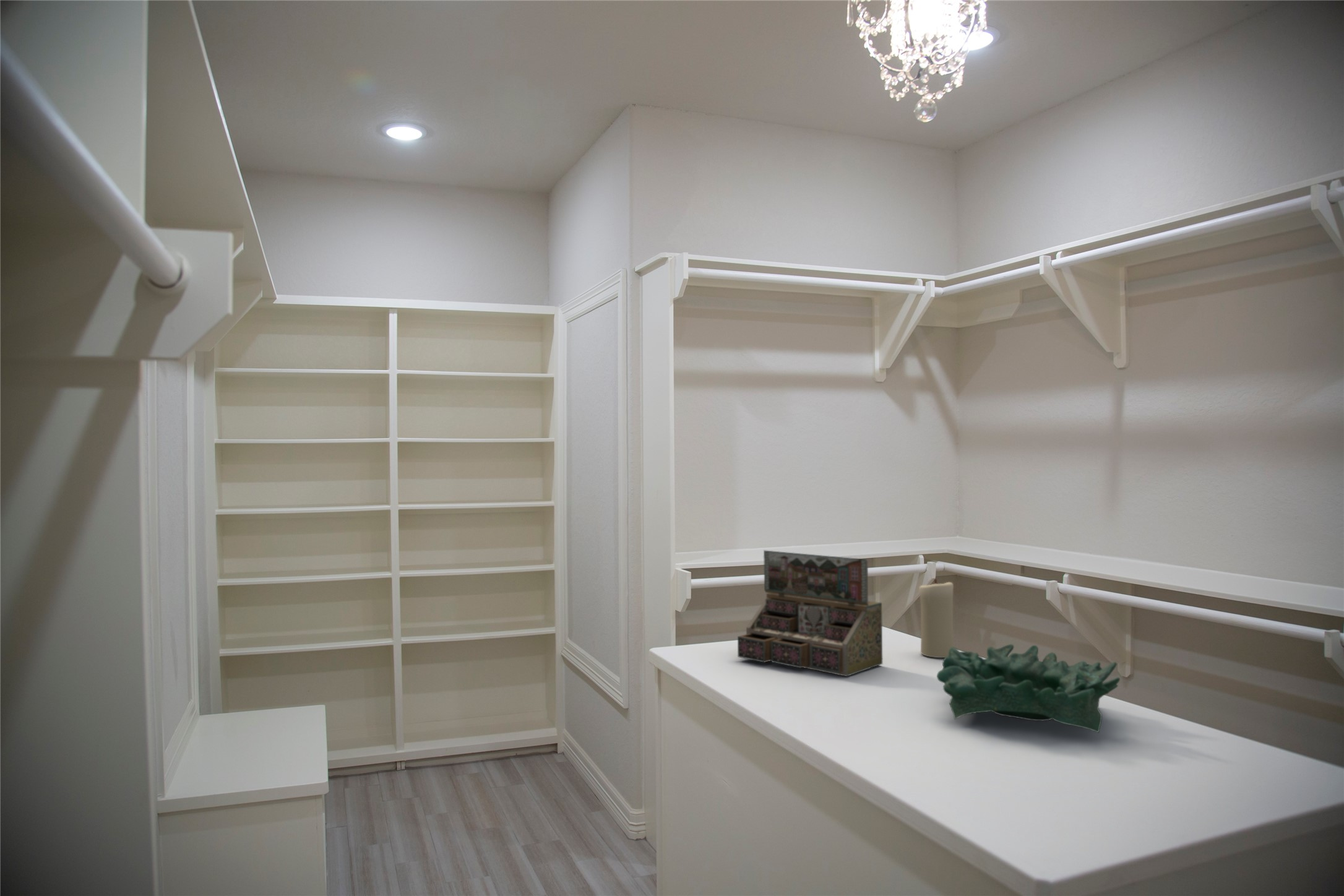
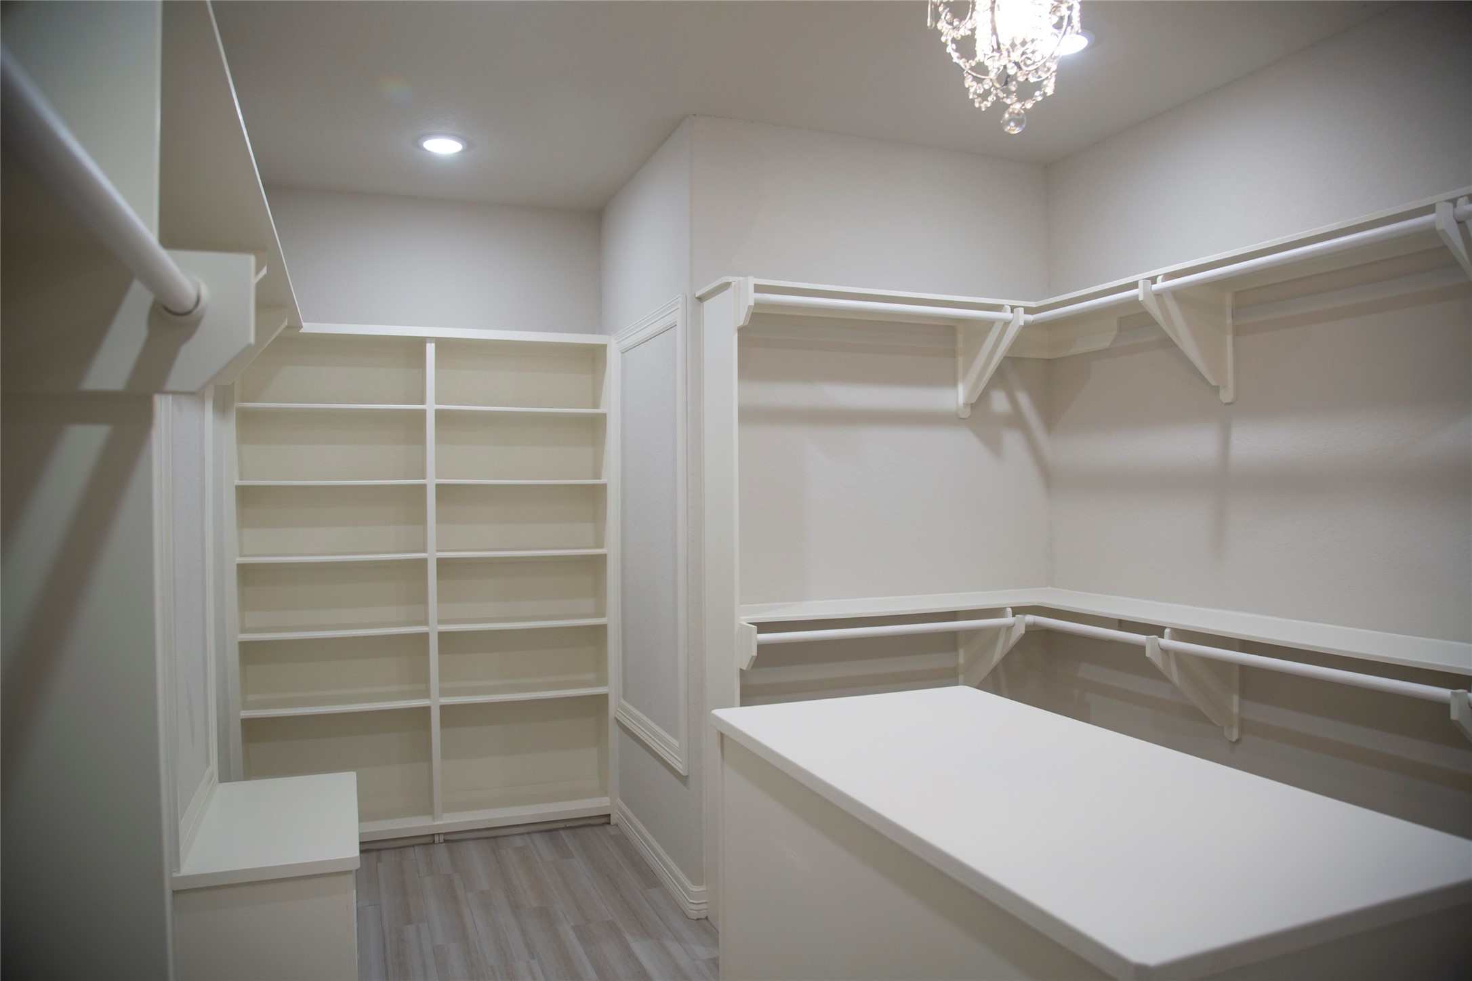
- candle (936, 616)
- decorative bowl (1027, 686)
- jewelry box (807, 608)
